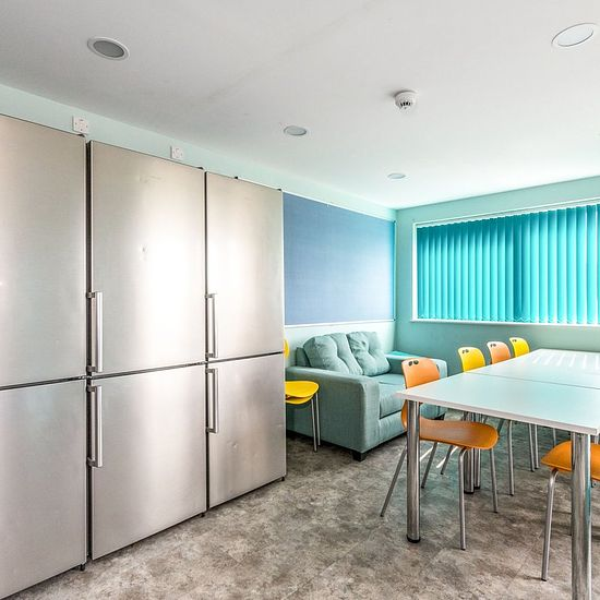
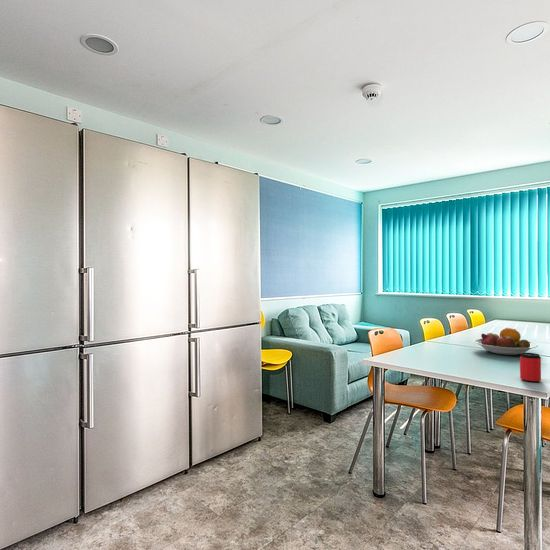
+ can (530, 367)
+ fruit bowl (504, 340)
